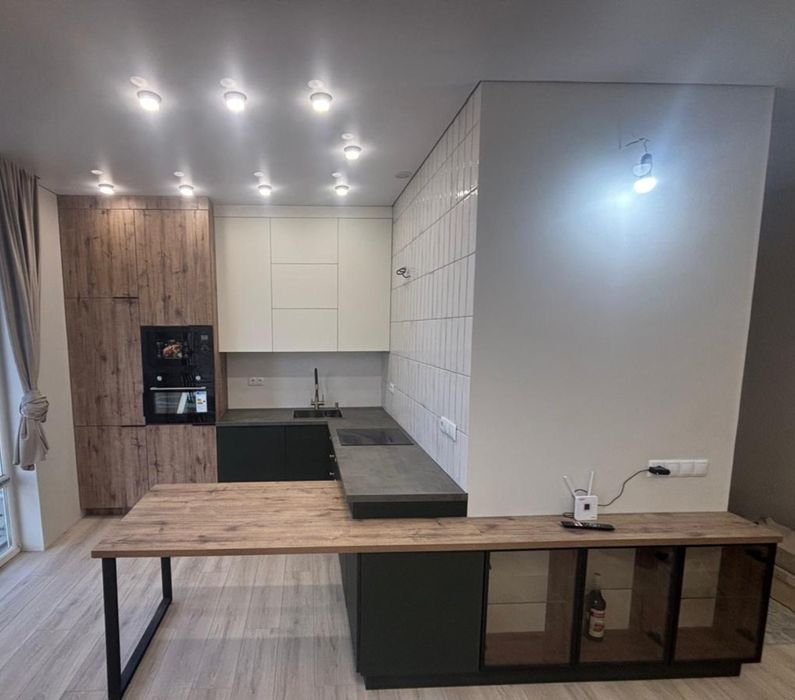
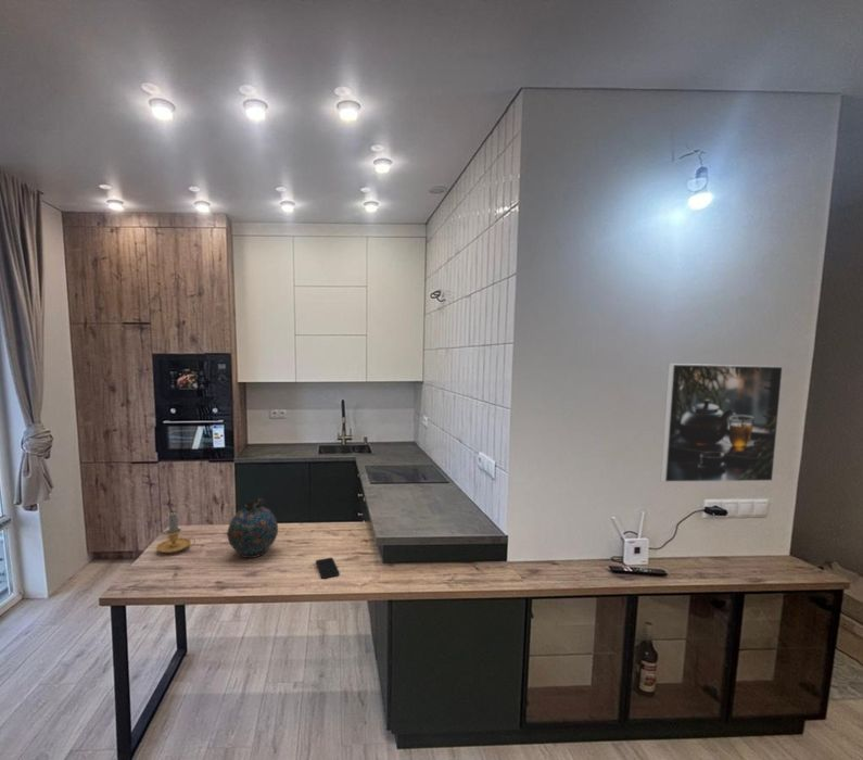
+ snuff bottle (253, 525)
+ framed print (721, 423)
+ smartphone (327, 568)
+ candle (177, 530)
